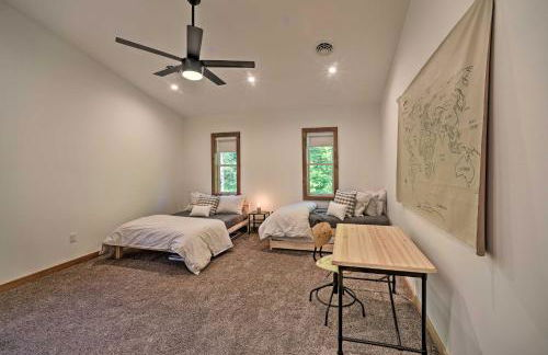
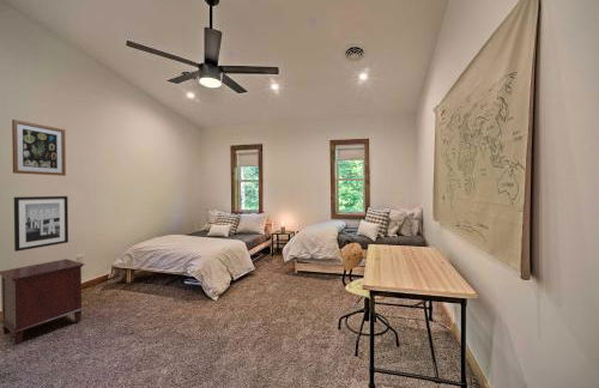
+ wall art (43, 222)
+ wall art (41, 150)
+ nightstand (43, 297)
